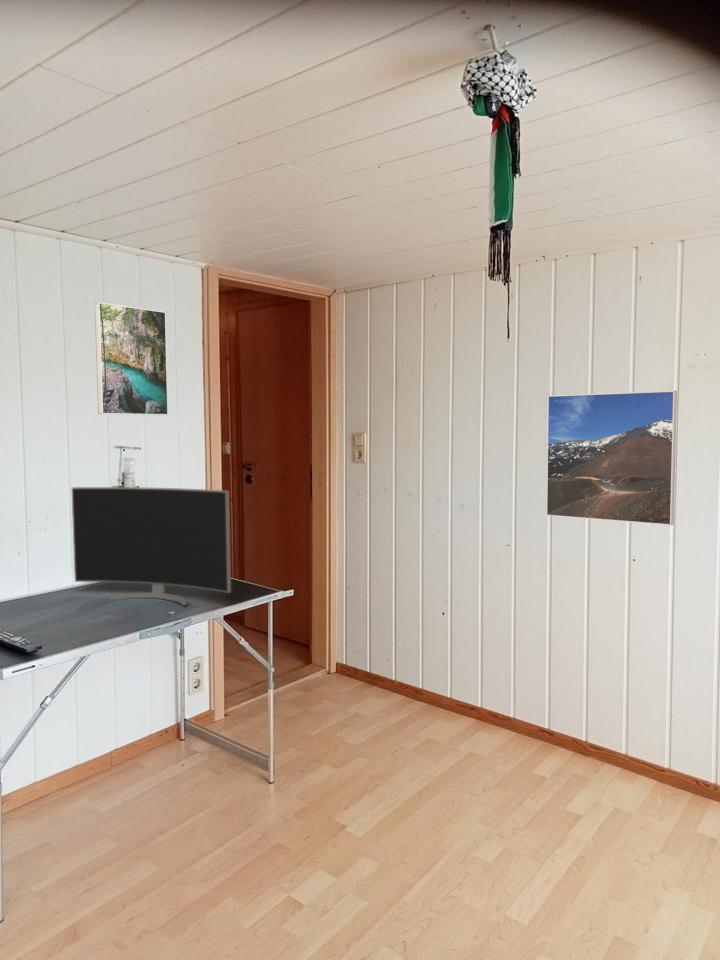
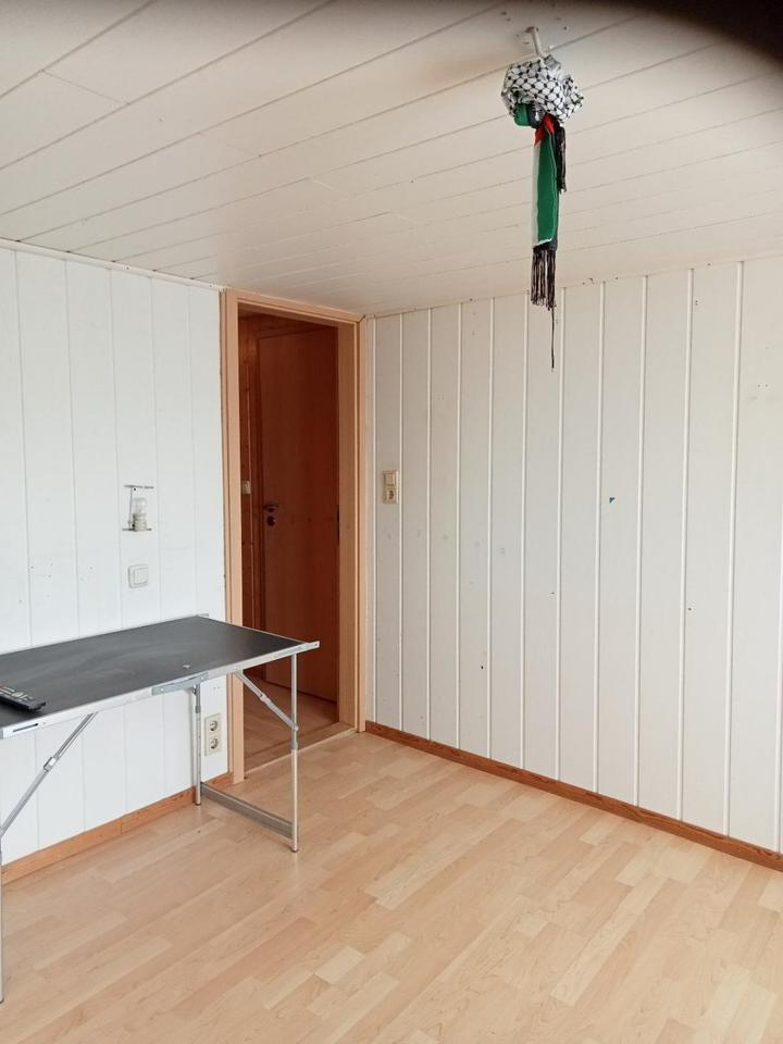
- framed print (133, 361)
- monitor (151, 544)
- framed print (607, 457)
